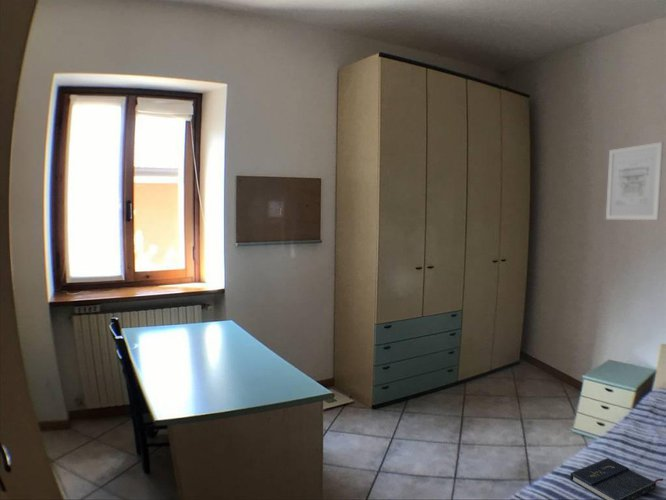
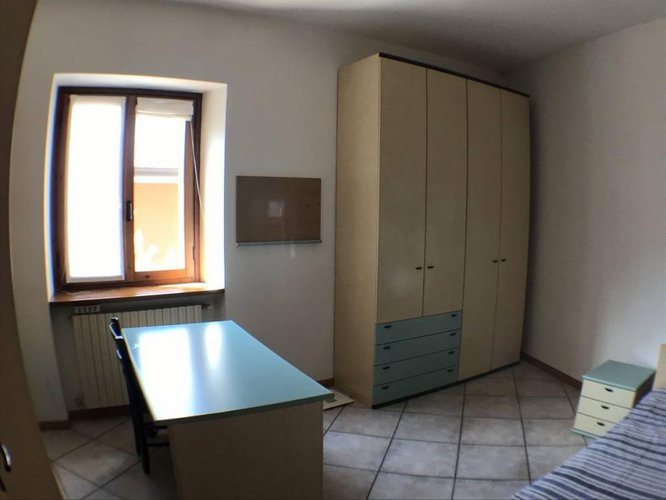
- wall art (632, 183)
- book (619, 477)
